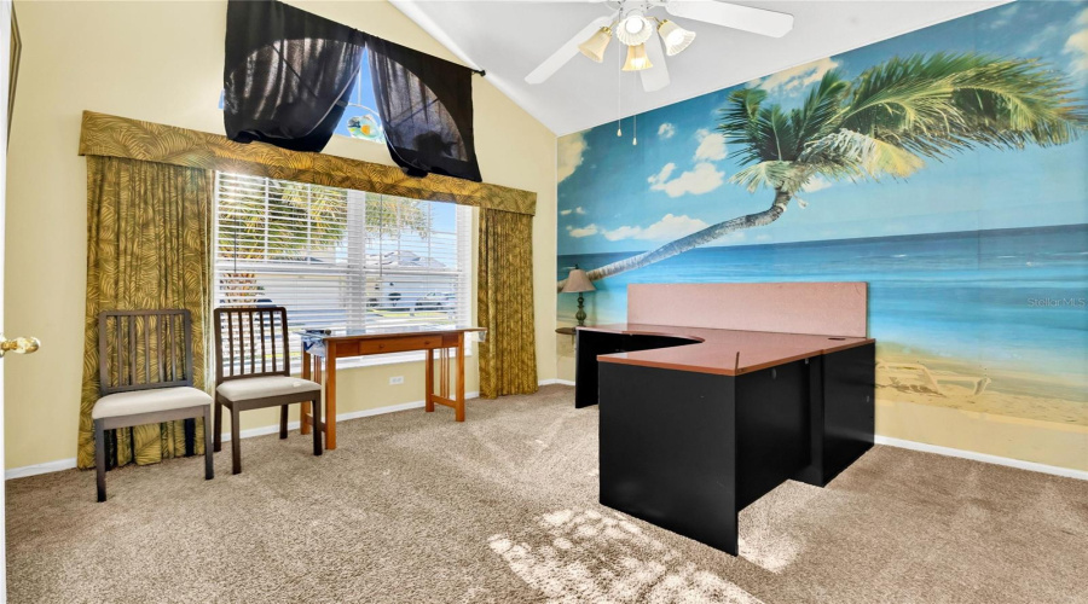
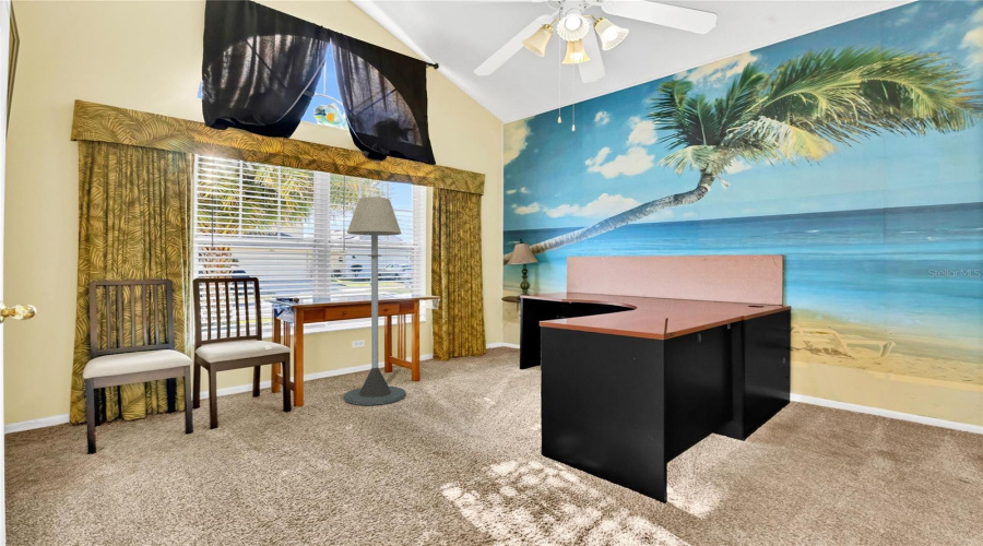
+ floor lamp (375, 297)
